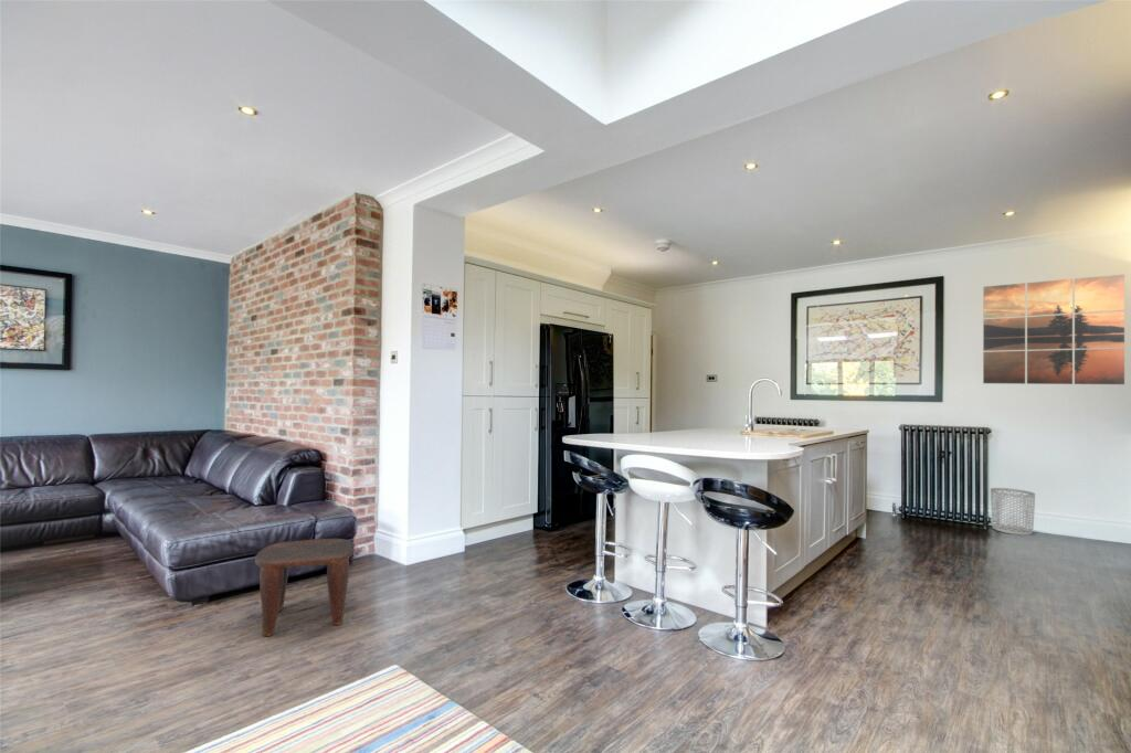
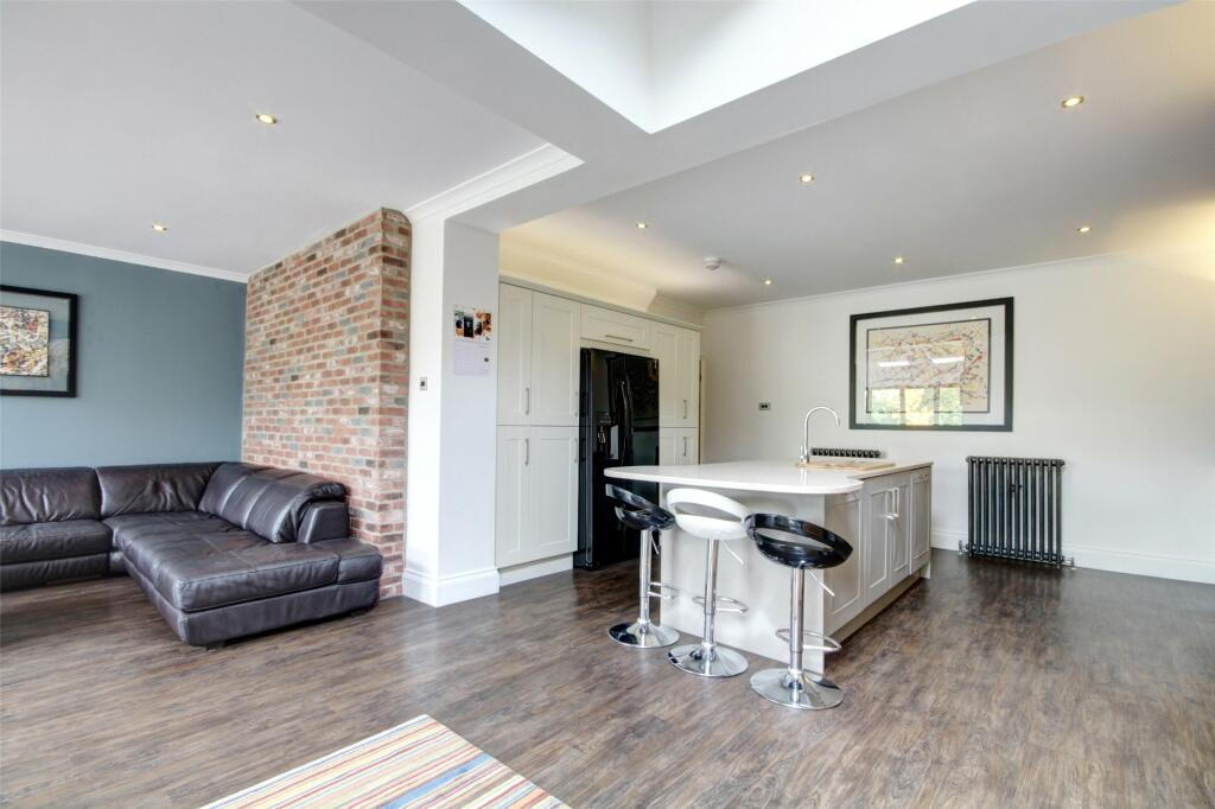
- waste bin (1012, 511)
- wall art (1049, 332)
- stool (306, 565)
